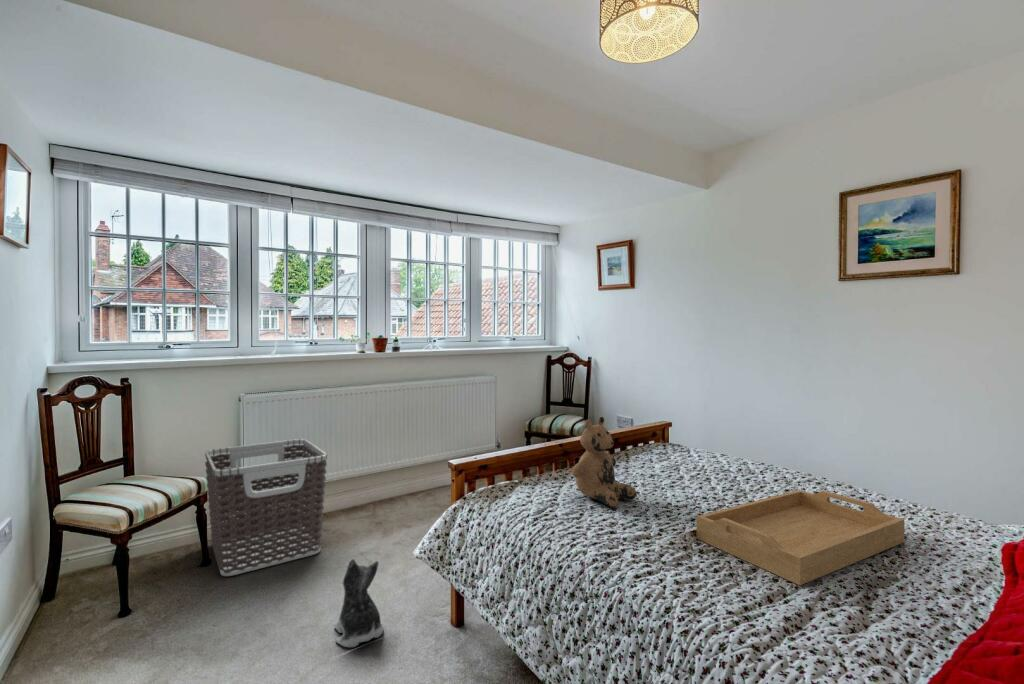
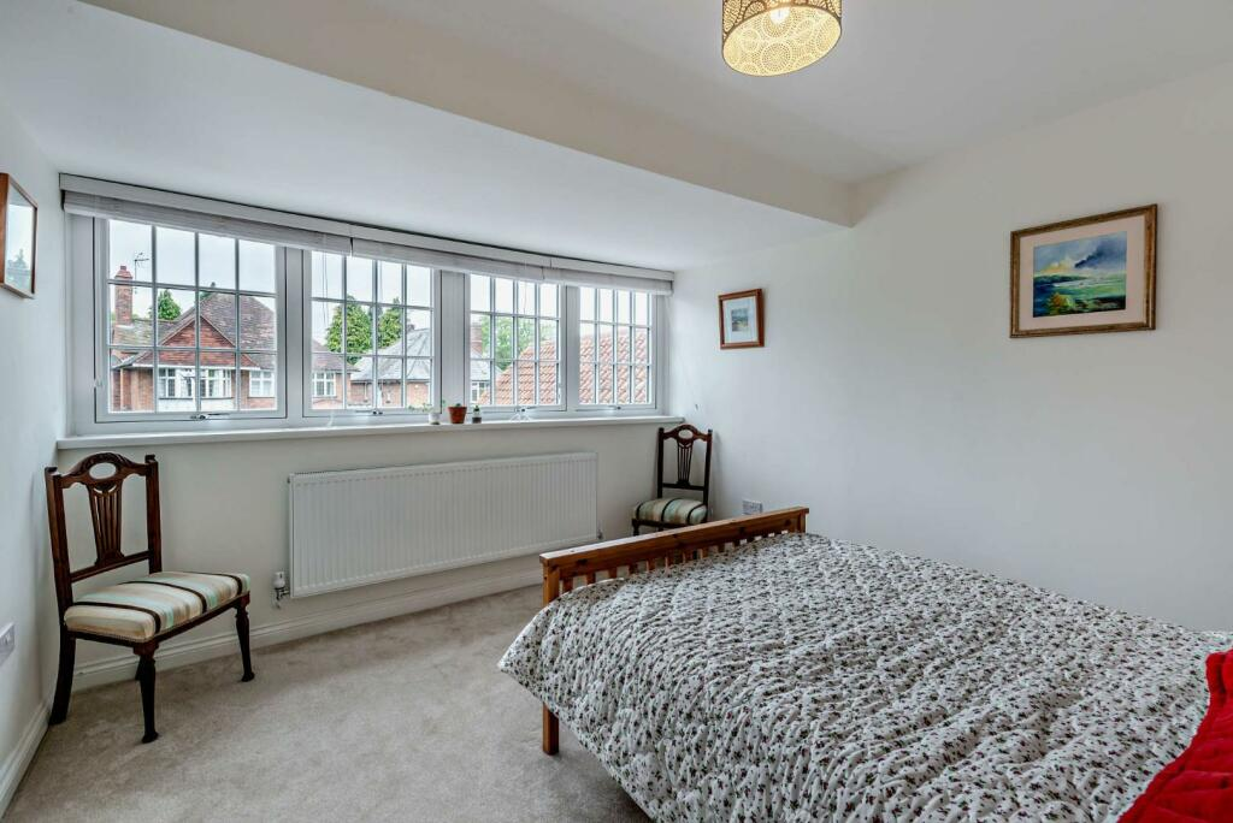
- clothes hamper (266, 500)
- serving tray (799, 525)
- teddy bear (604, 459)
- plush toy (360, 598)
